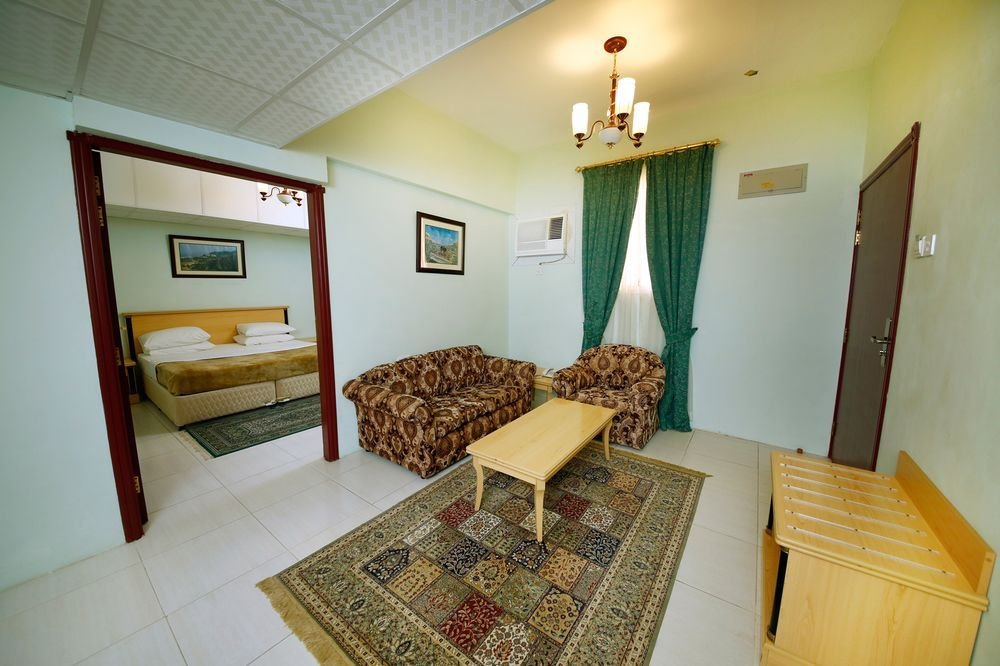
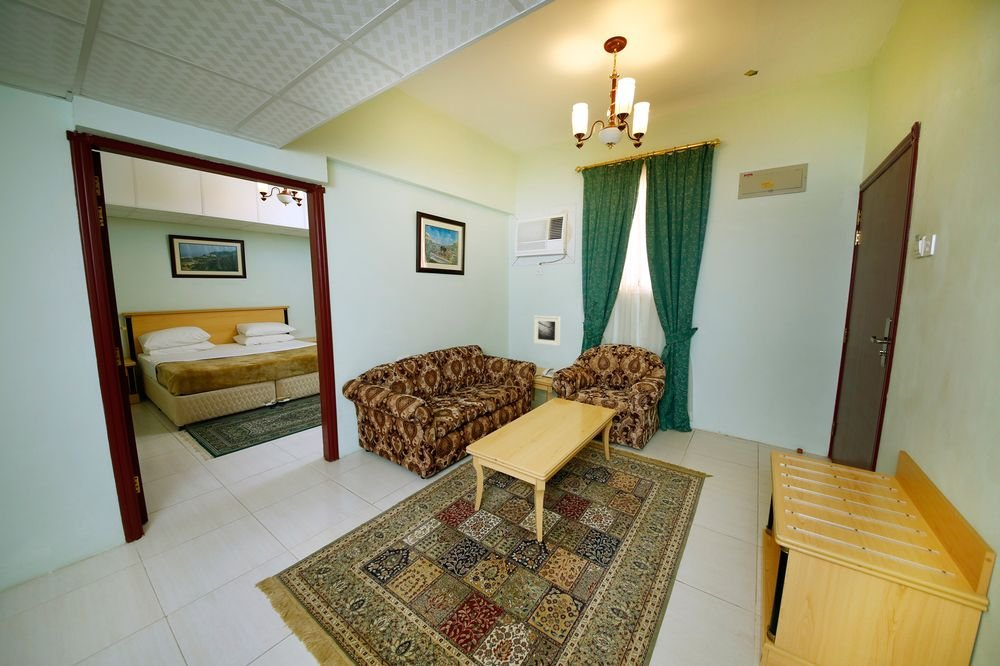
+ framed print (546, 330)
